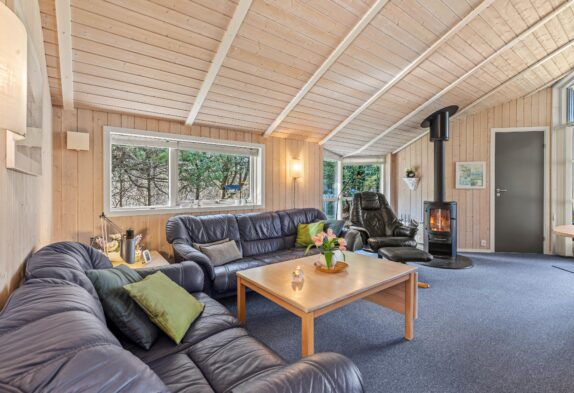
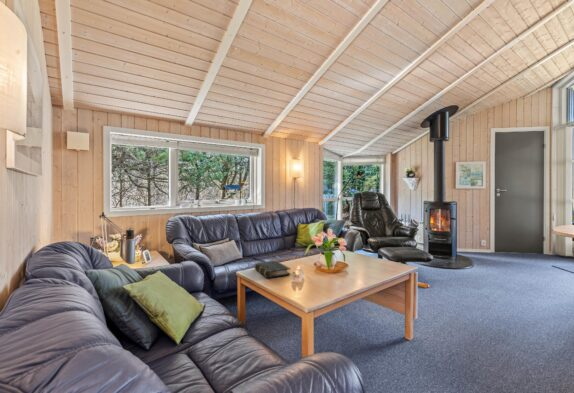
+ book (271, 268)
